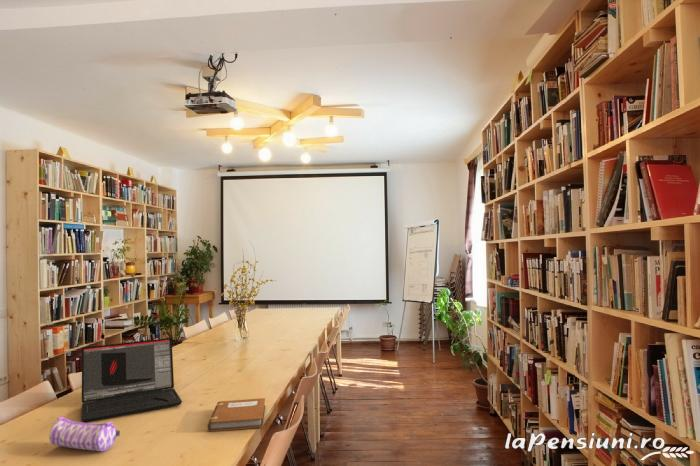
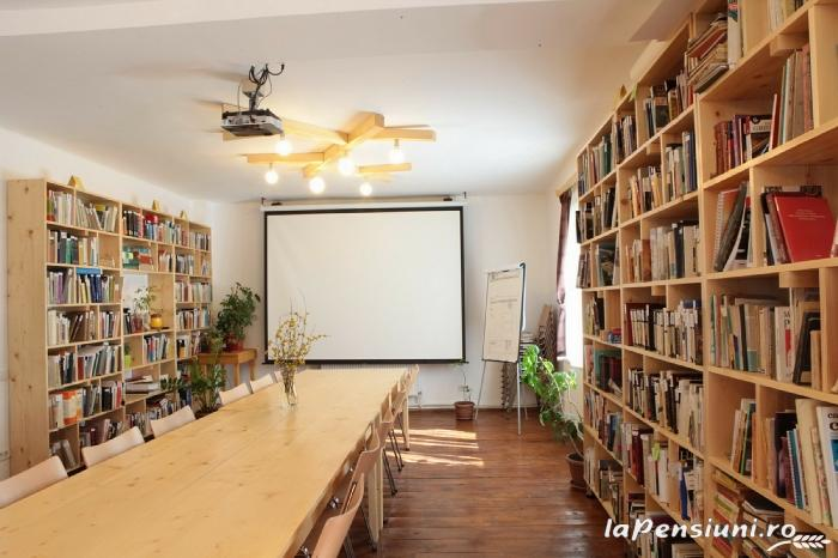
- laptop (131, 375)
- pencil case (83, 434)
- notebook (238, 413)
